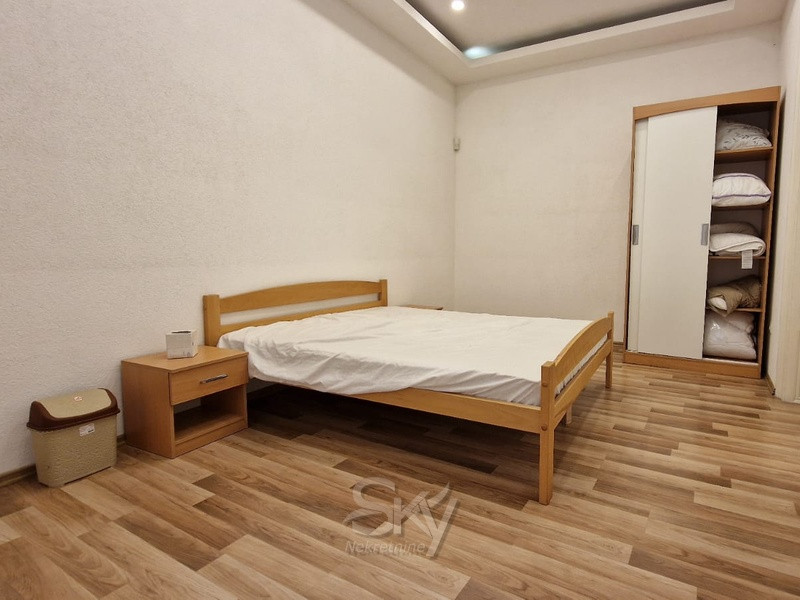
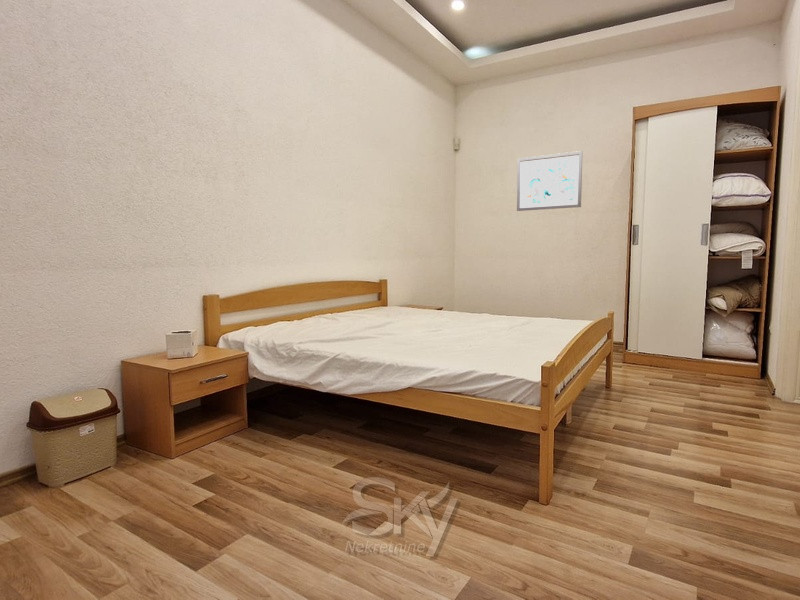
+ wall art (548, 182)
